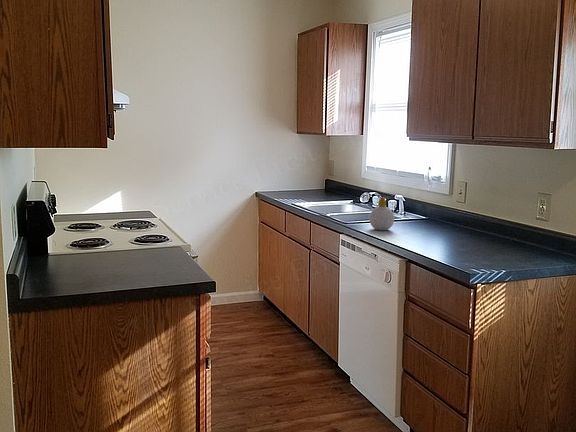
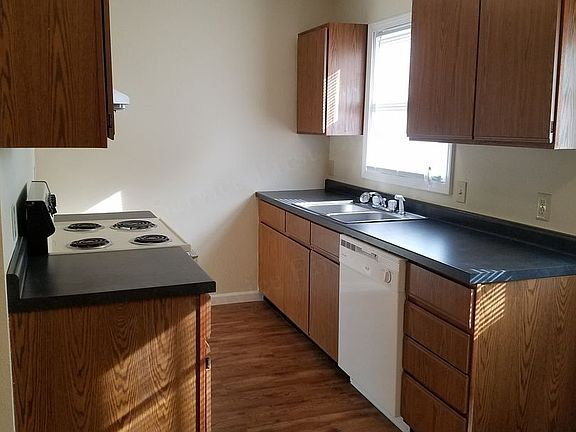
- soap bottle (382, 213)
